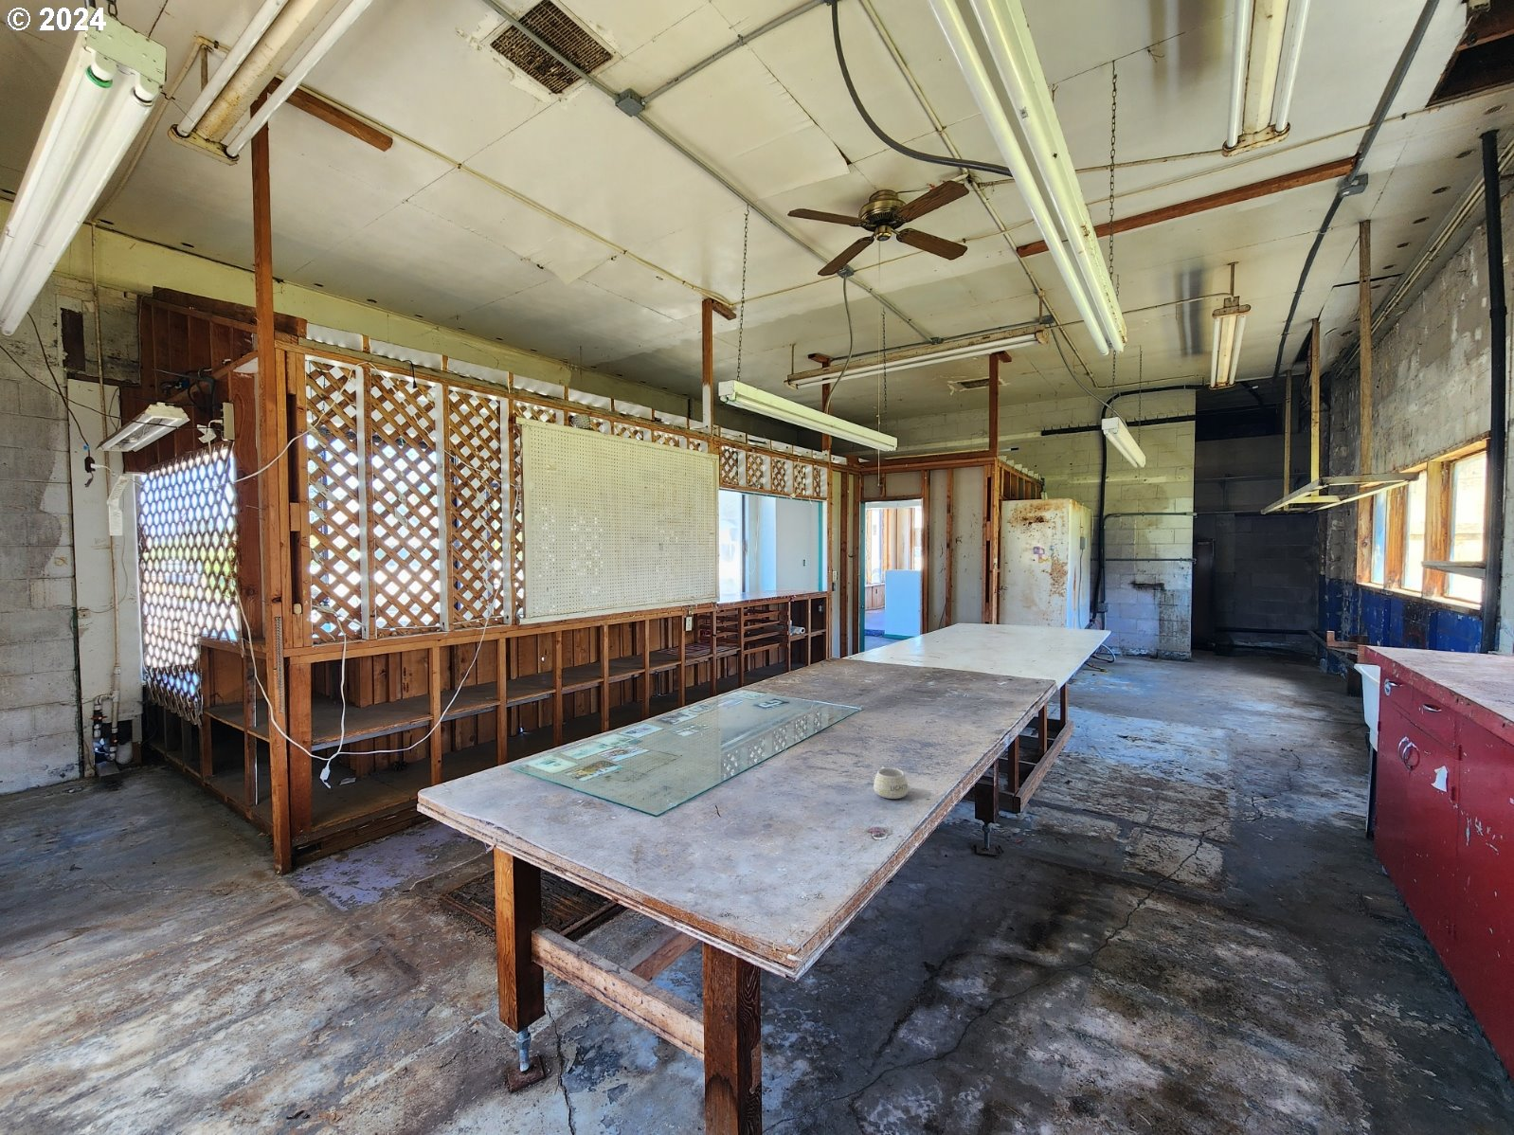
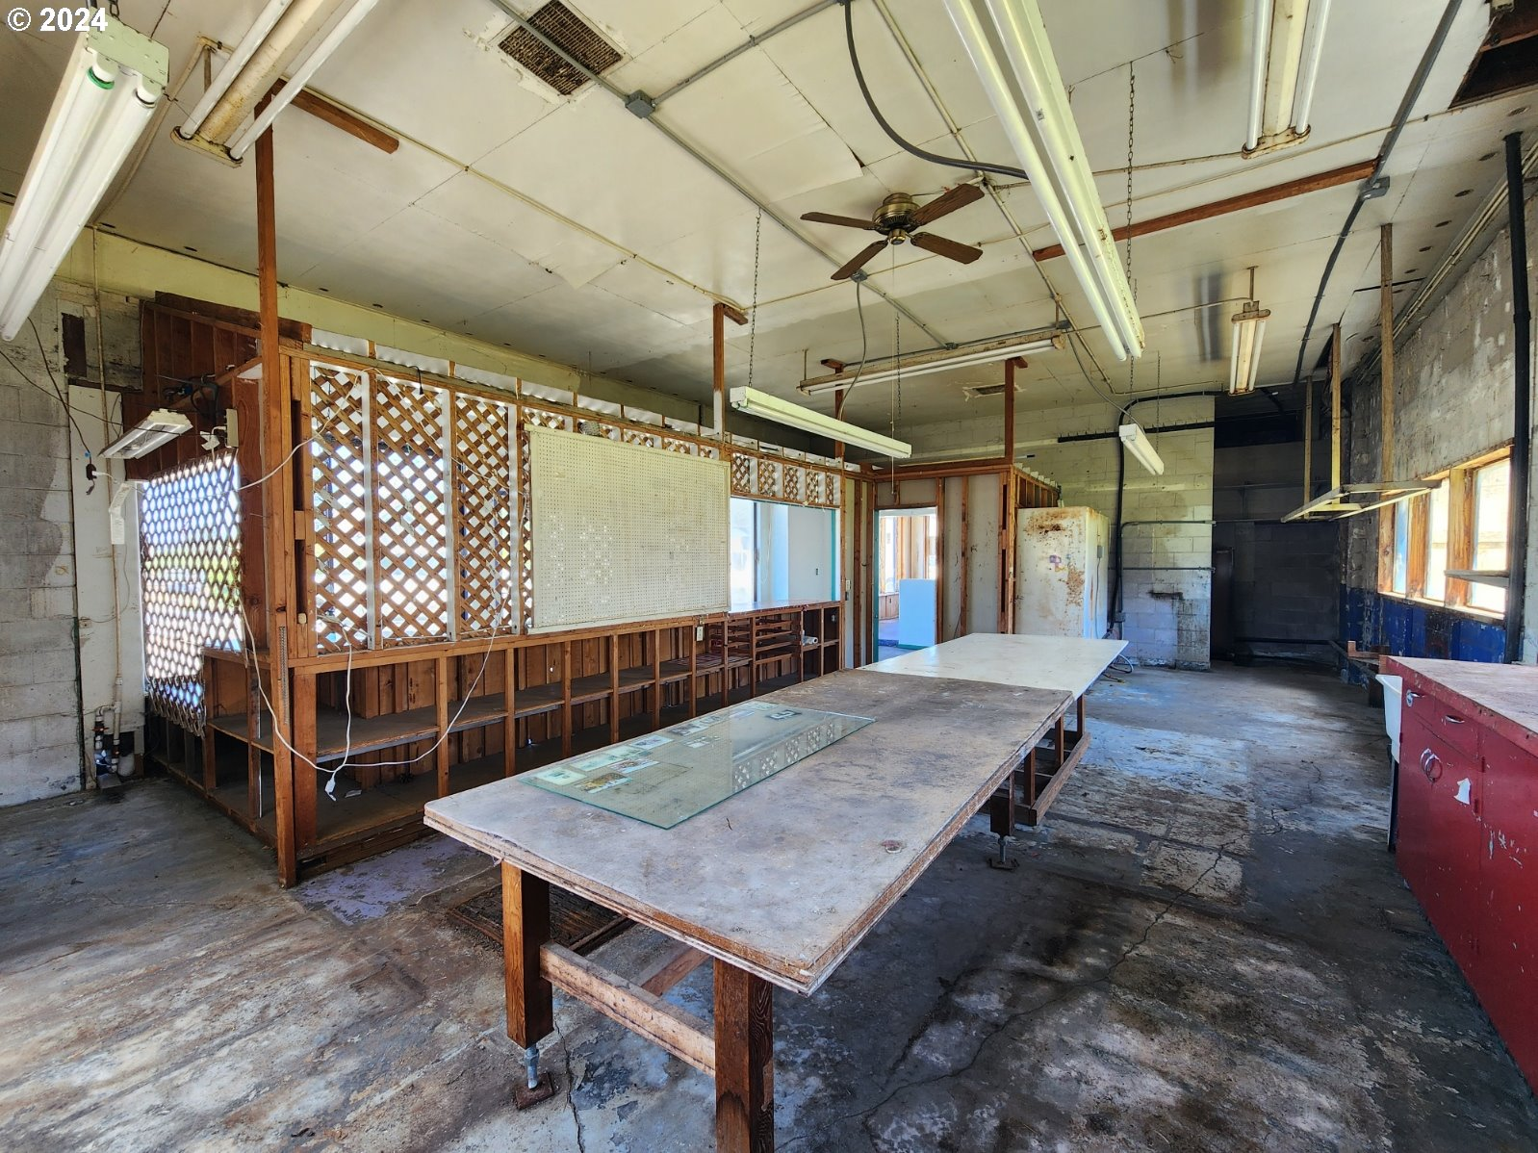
- mug (888, 781)
